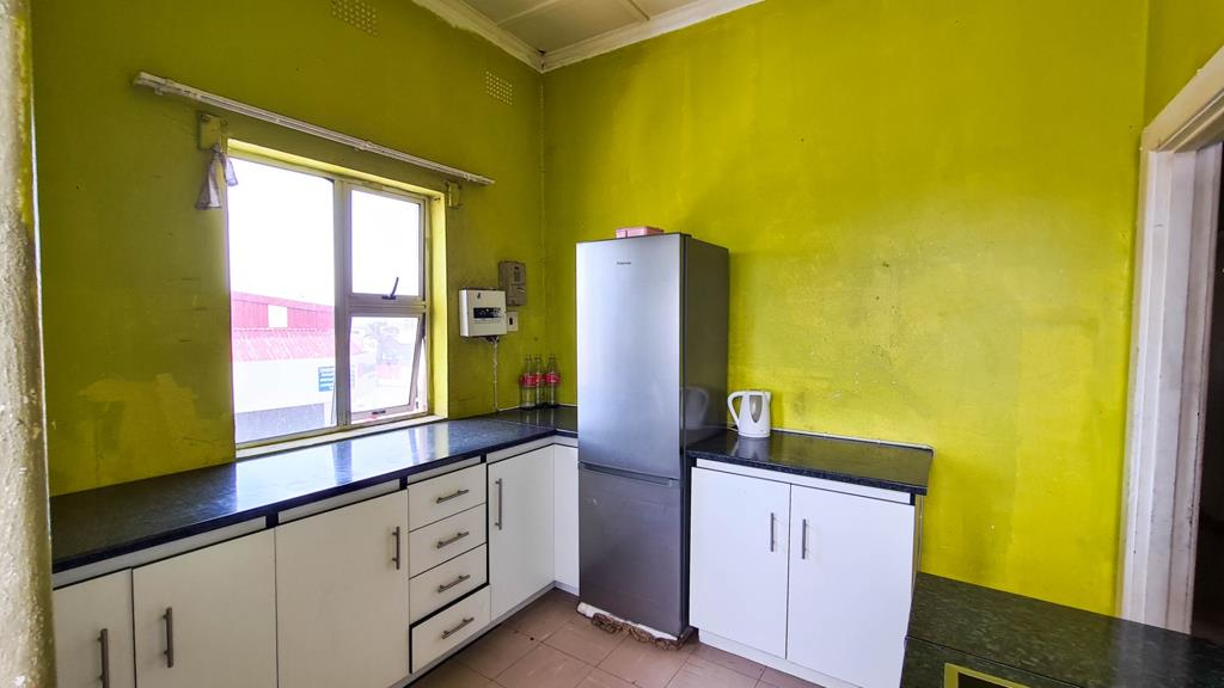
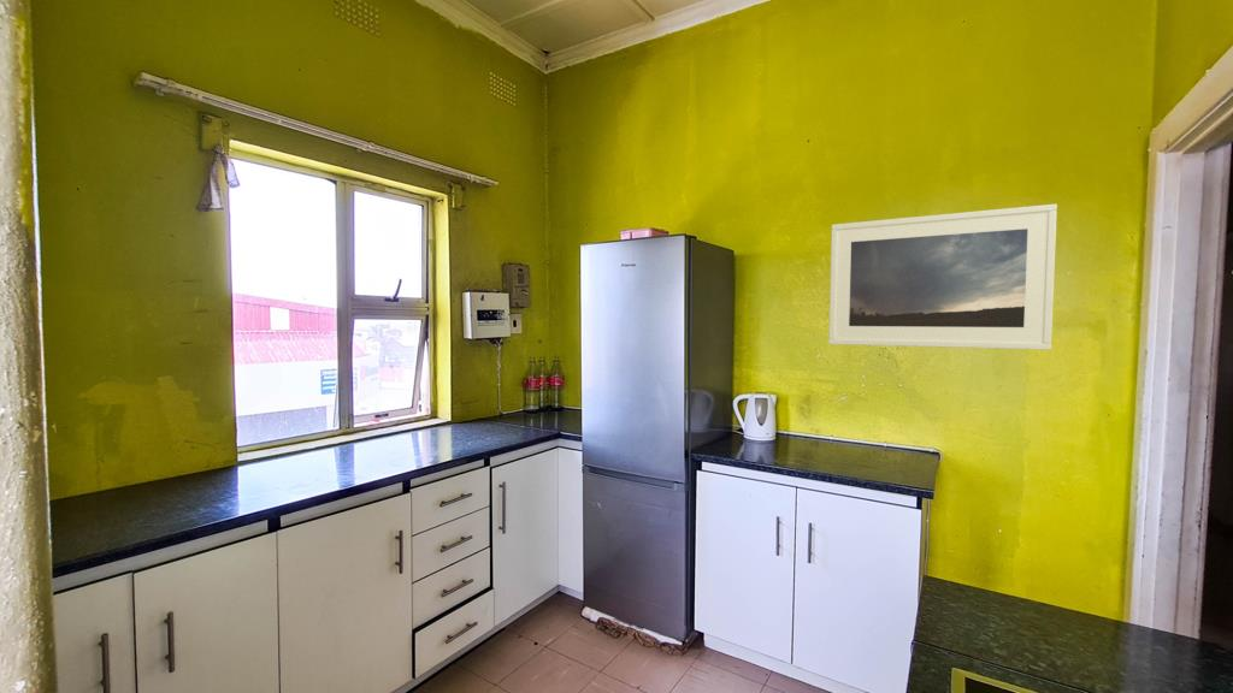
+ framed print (931, 280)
